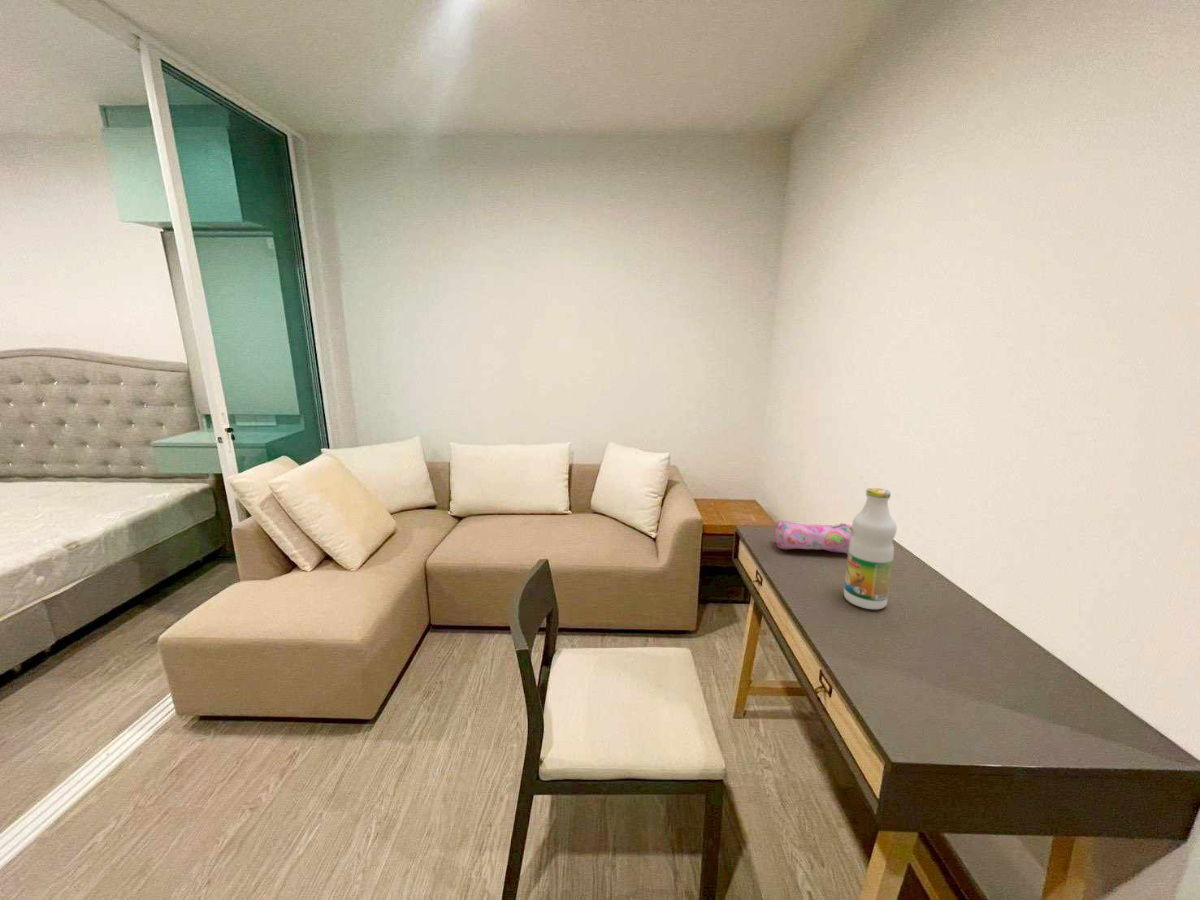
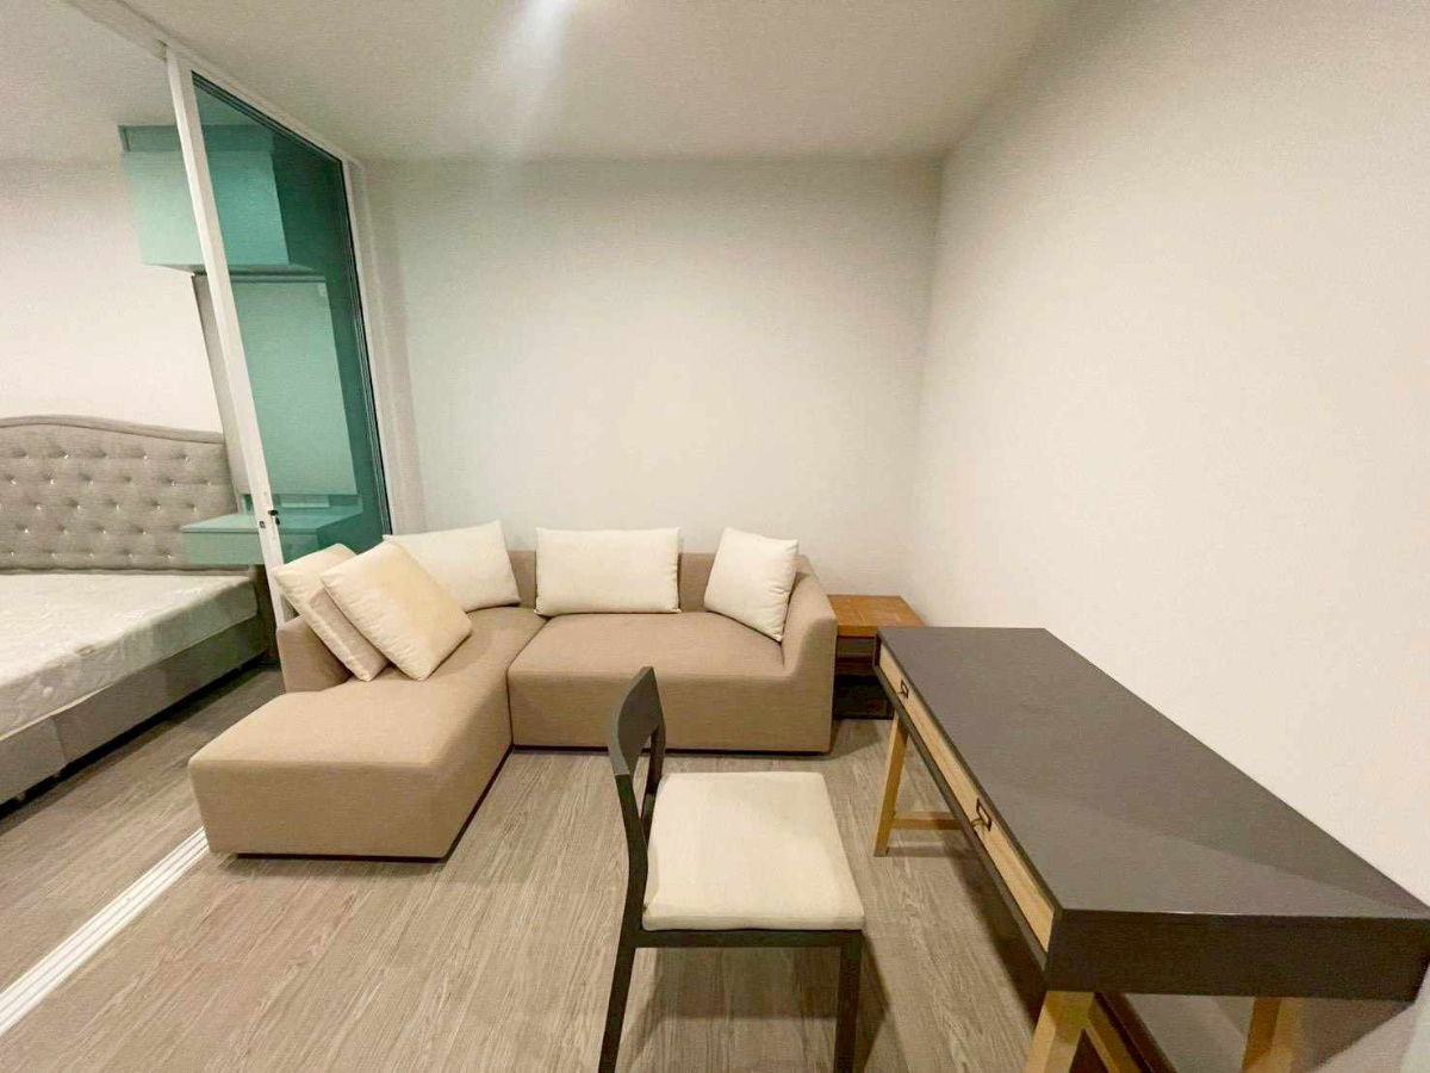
- bottle (871, 546)
- pencil case (813, 535)
